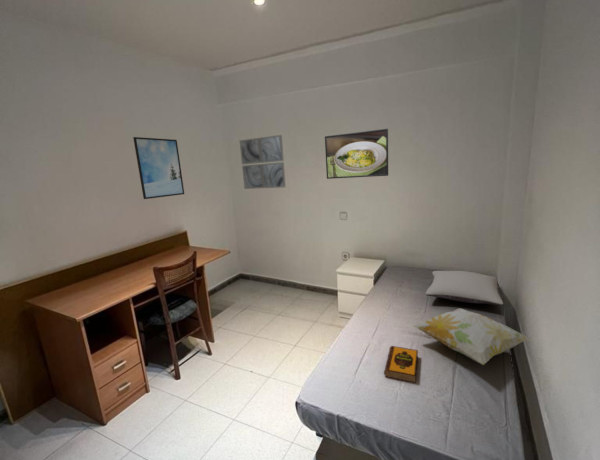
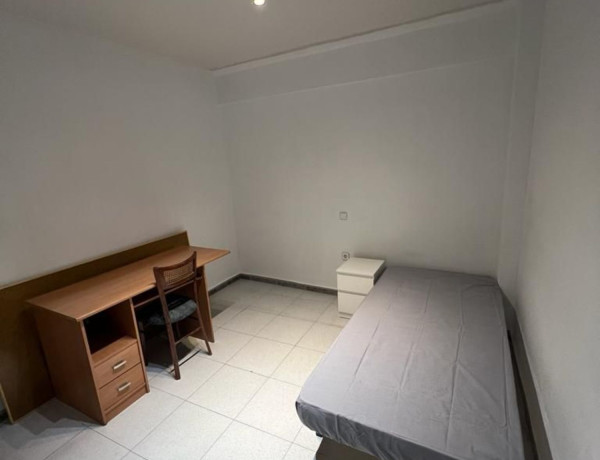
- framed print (160, 168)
- pillow (462, 285)
- hardback book (401, 362)
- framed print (355, 155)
- wall art (262, 162)
- decorative pillow (469, 332)
